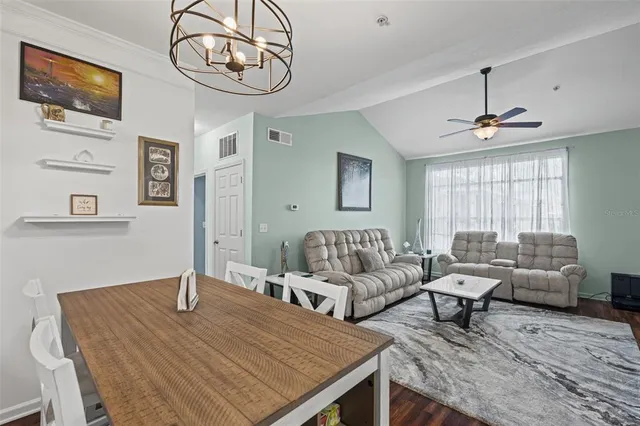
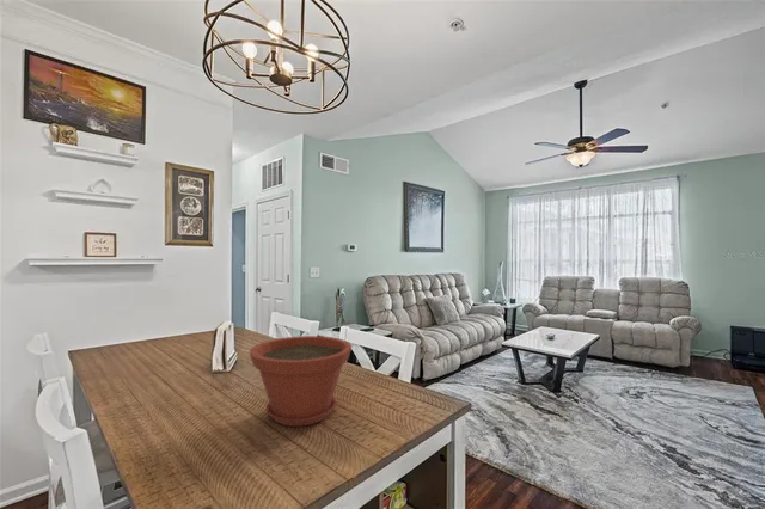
+ plant pot (301, 380)
